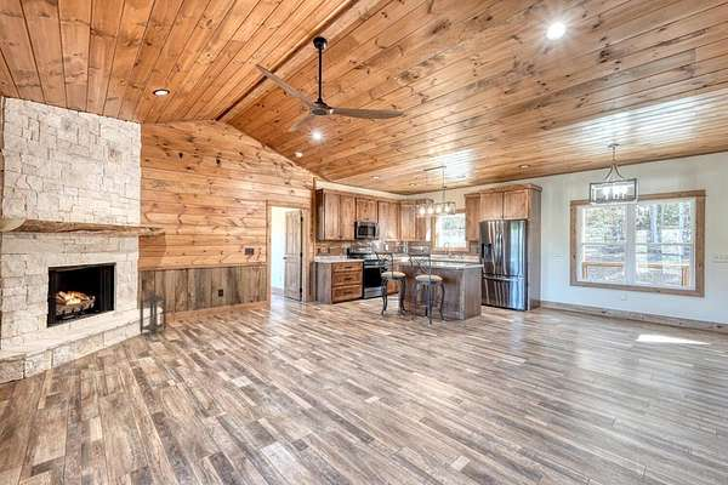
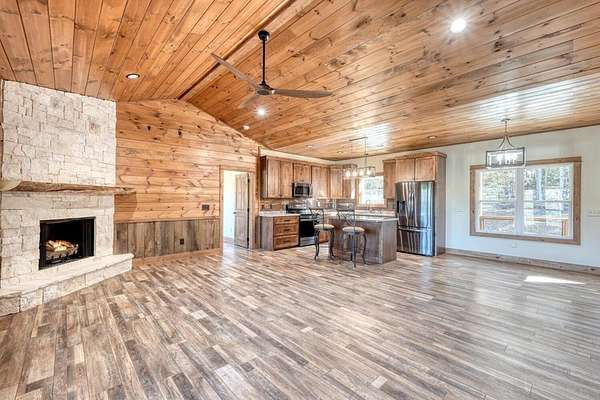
- lantern (152, 313)
